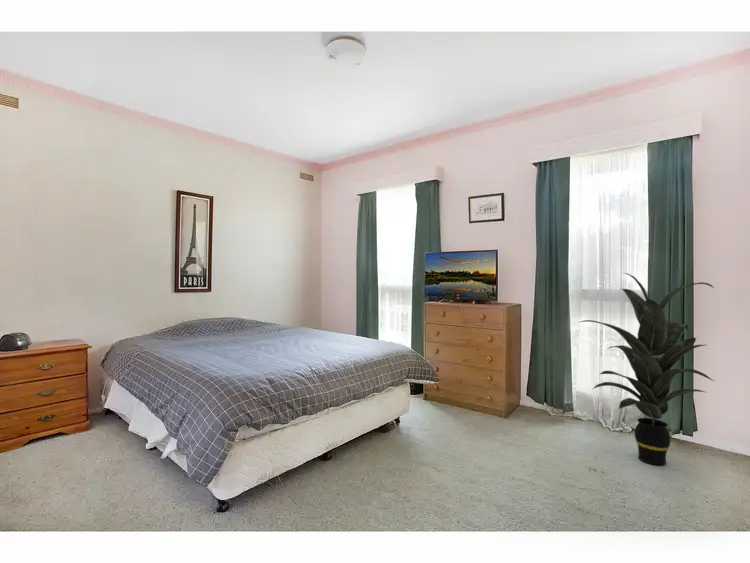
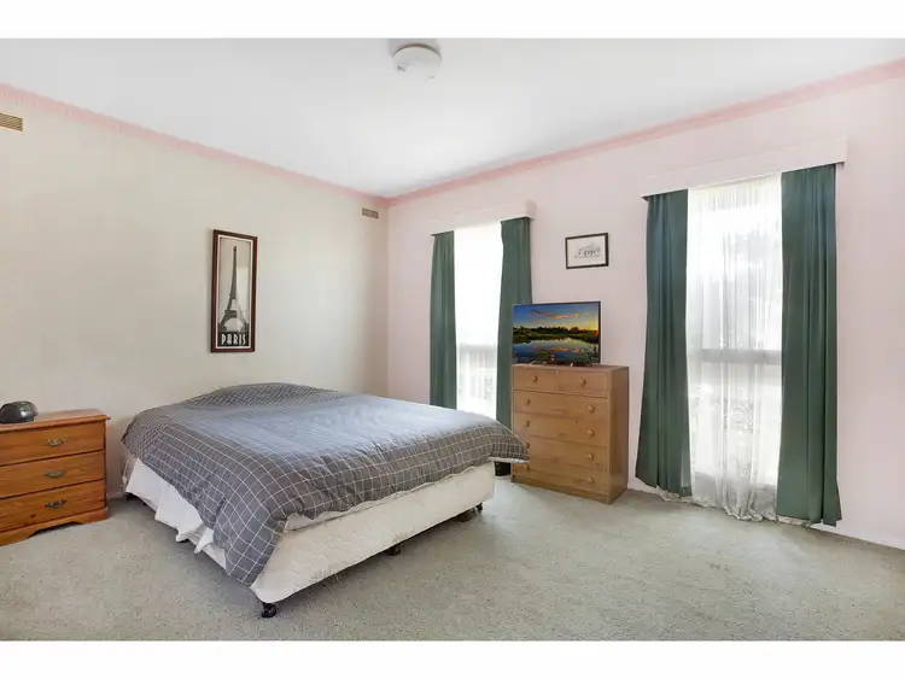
- indoor plant (645, 364)
